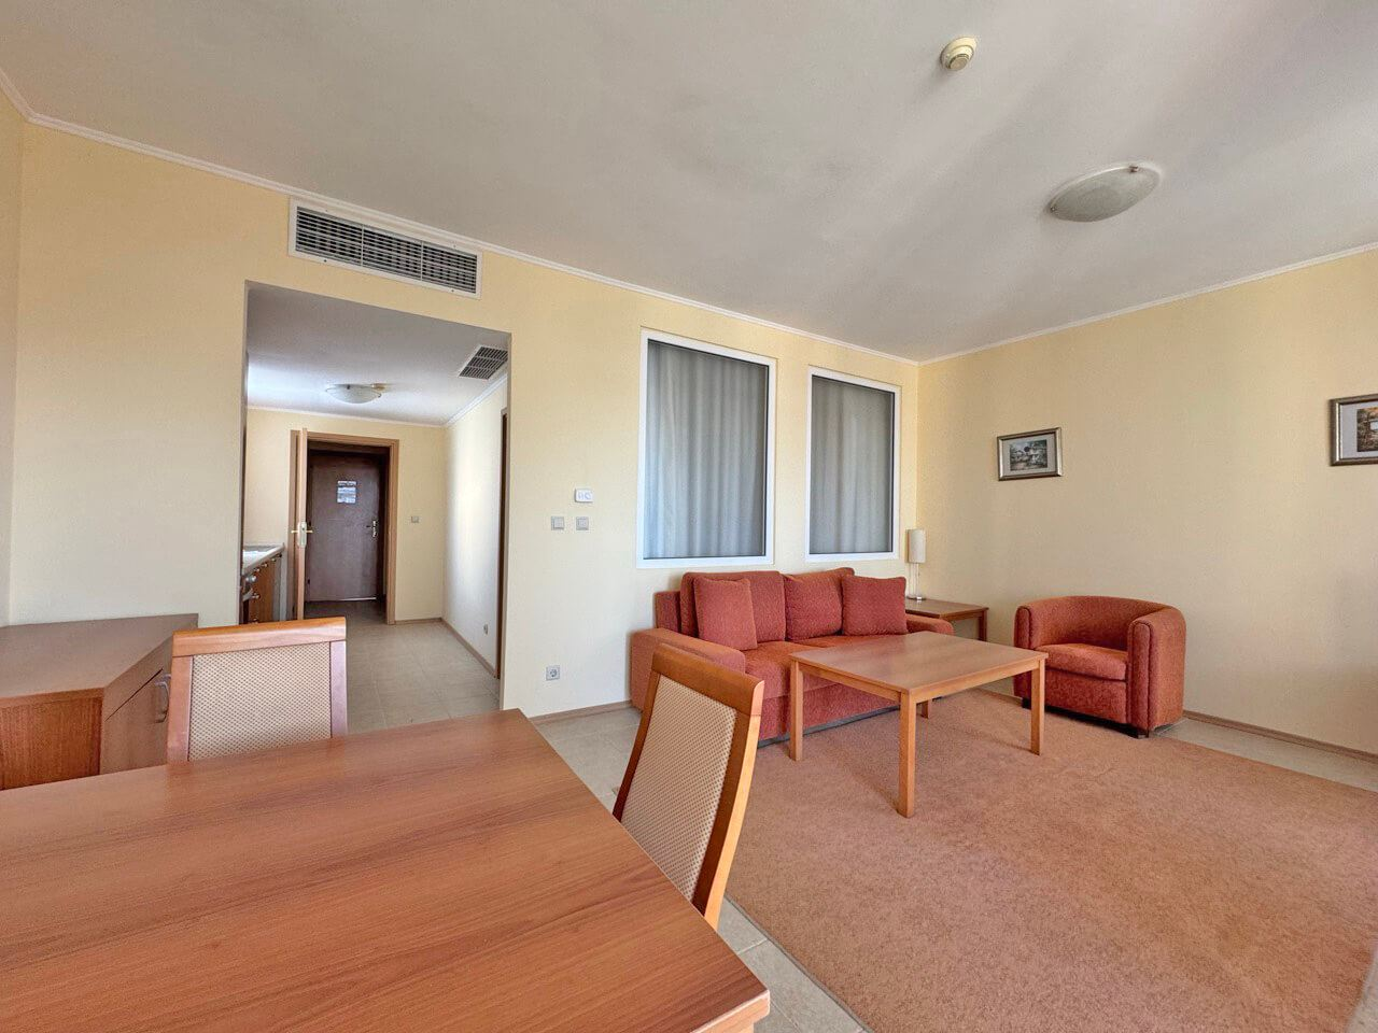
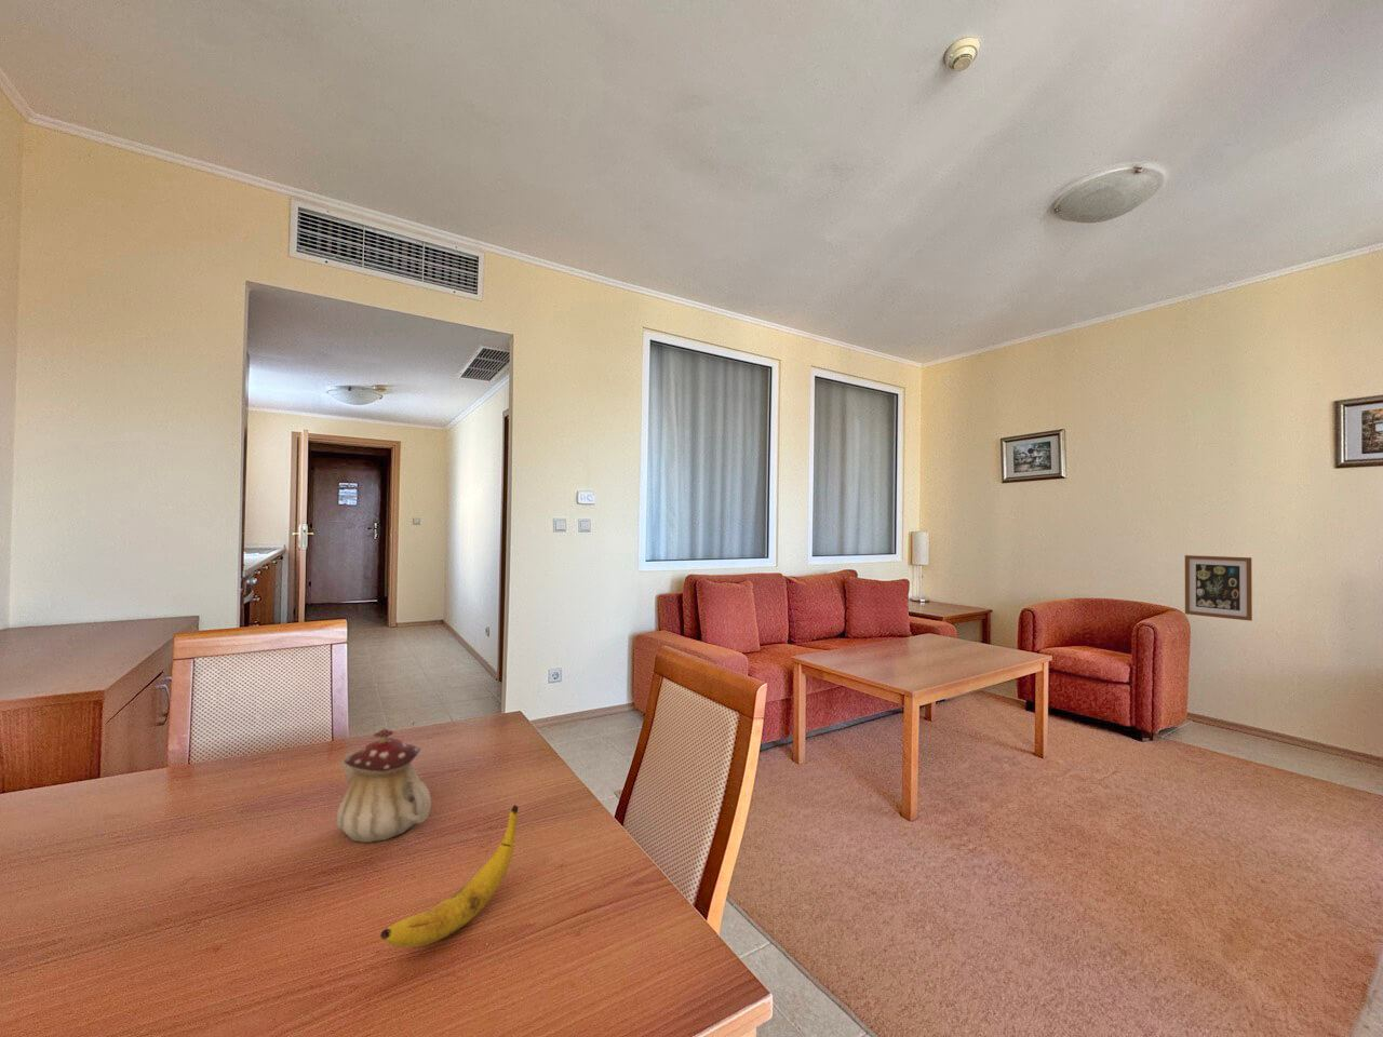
+ banana (462, 888)
+ teapot (387, 778)
+ wall art (1216, 586)
